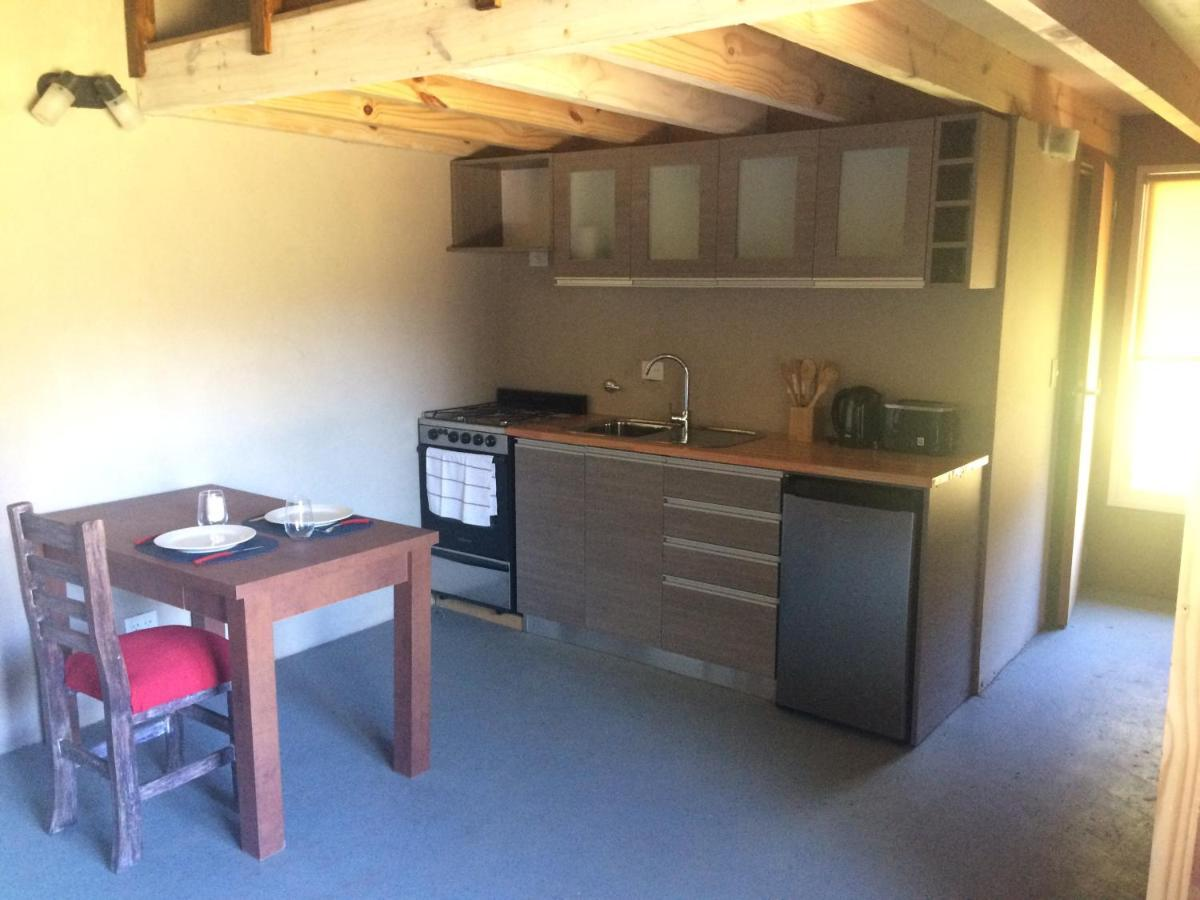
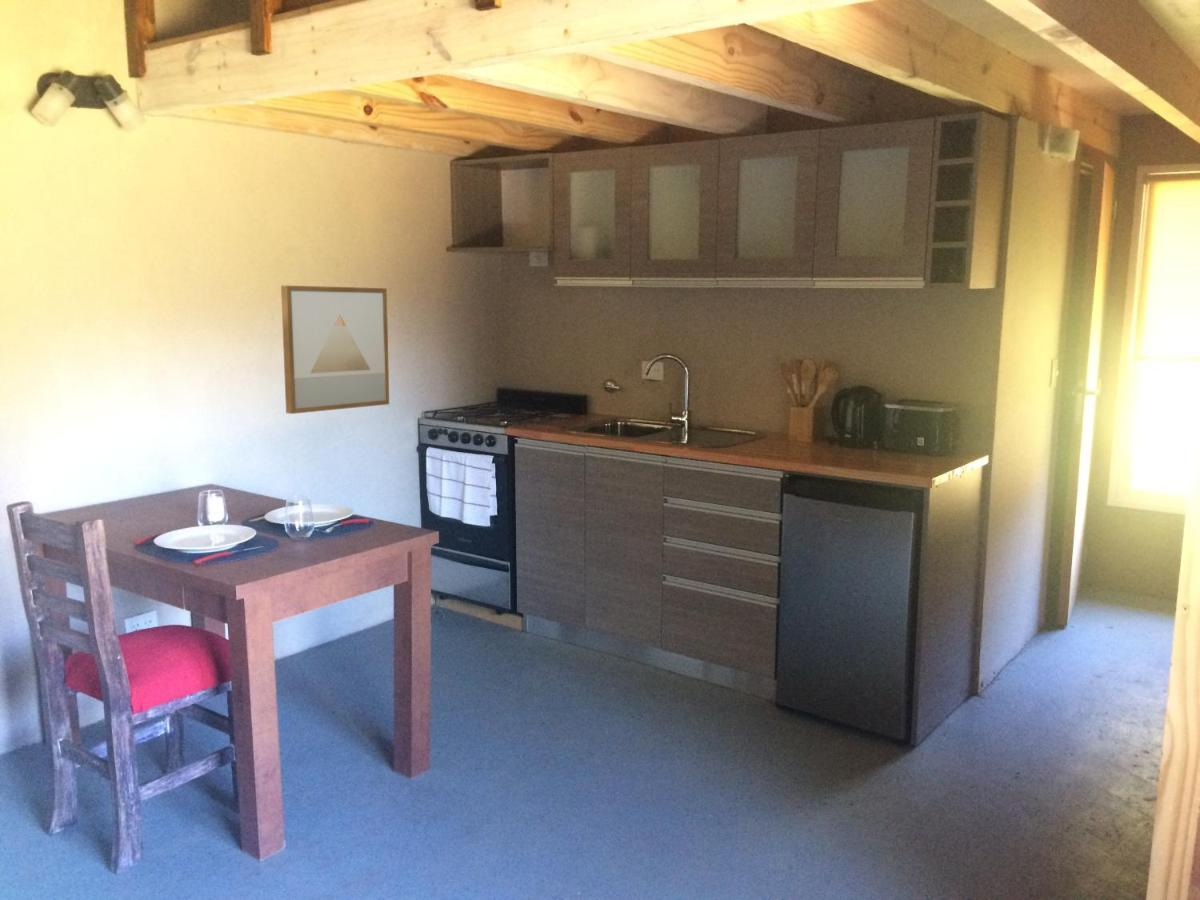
+ wall art (338, 348)
